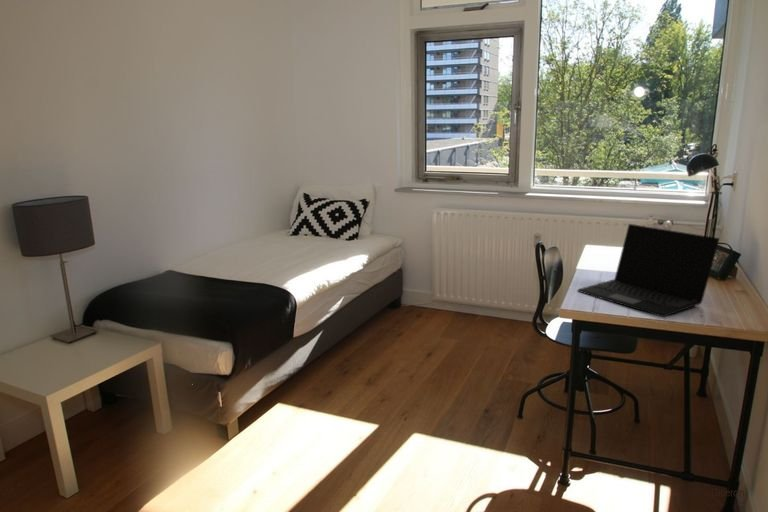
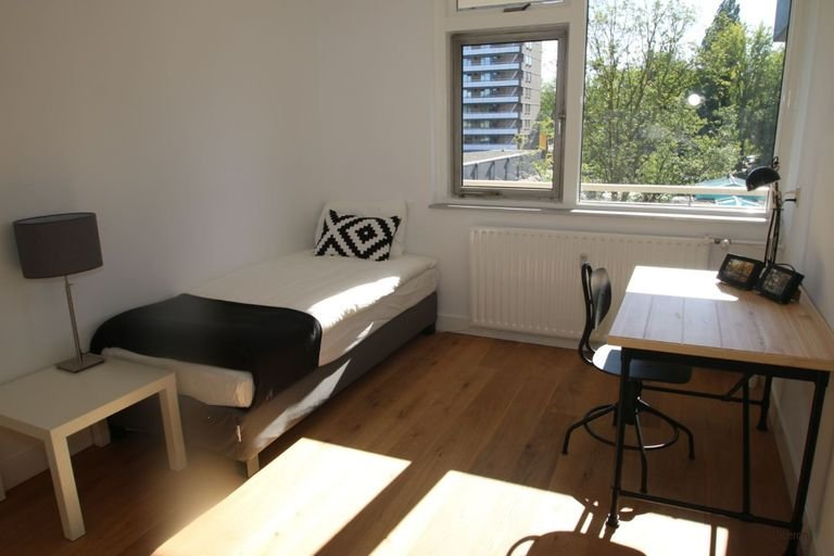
- laptop (645, 266)
